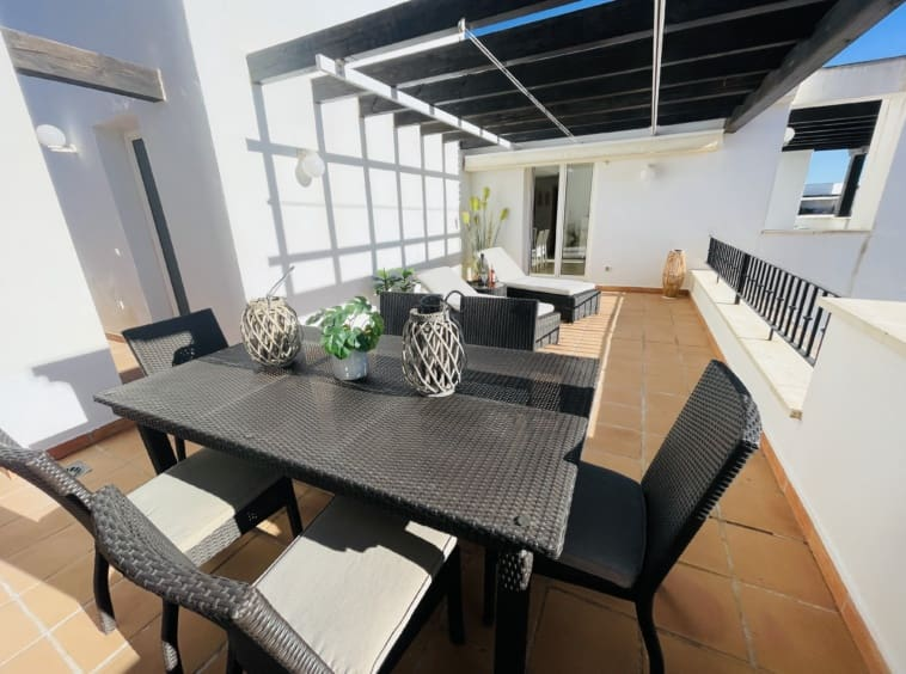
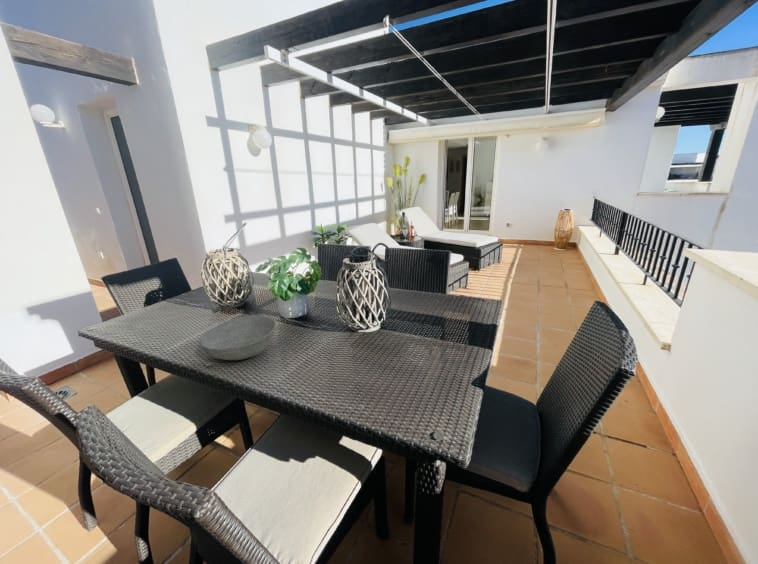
+ bowl (241, 341)
